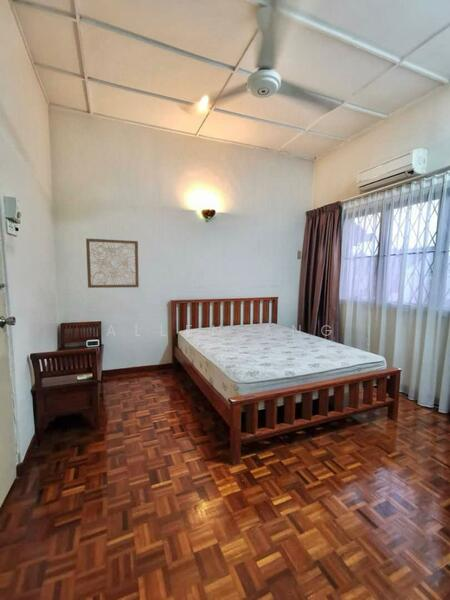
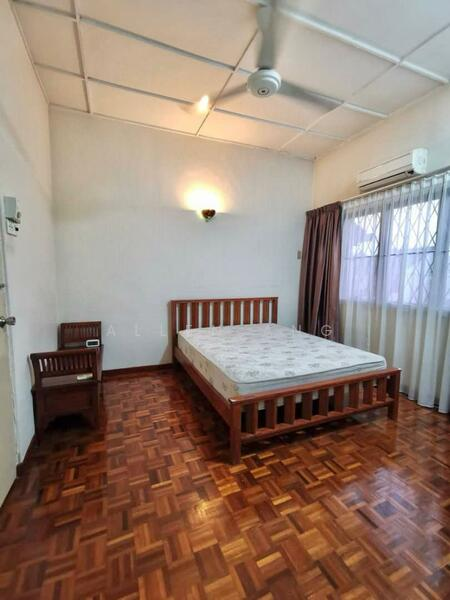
- wall art (111, 264)
